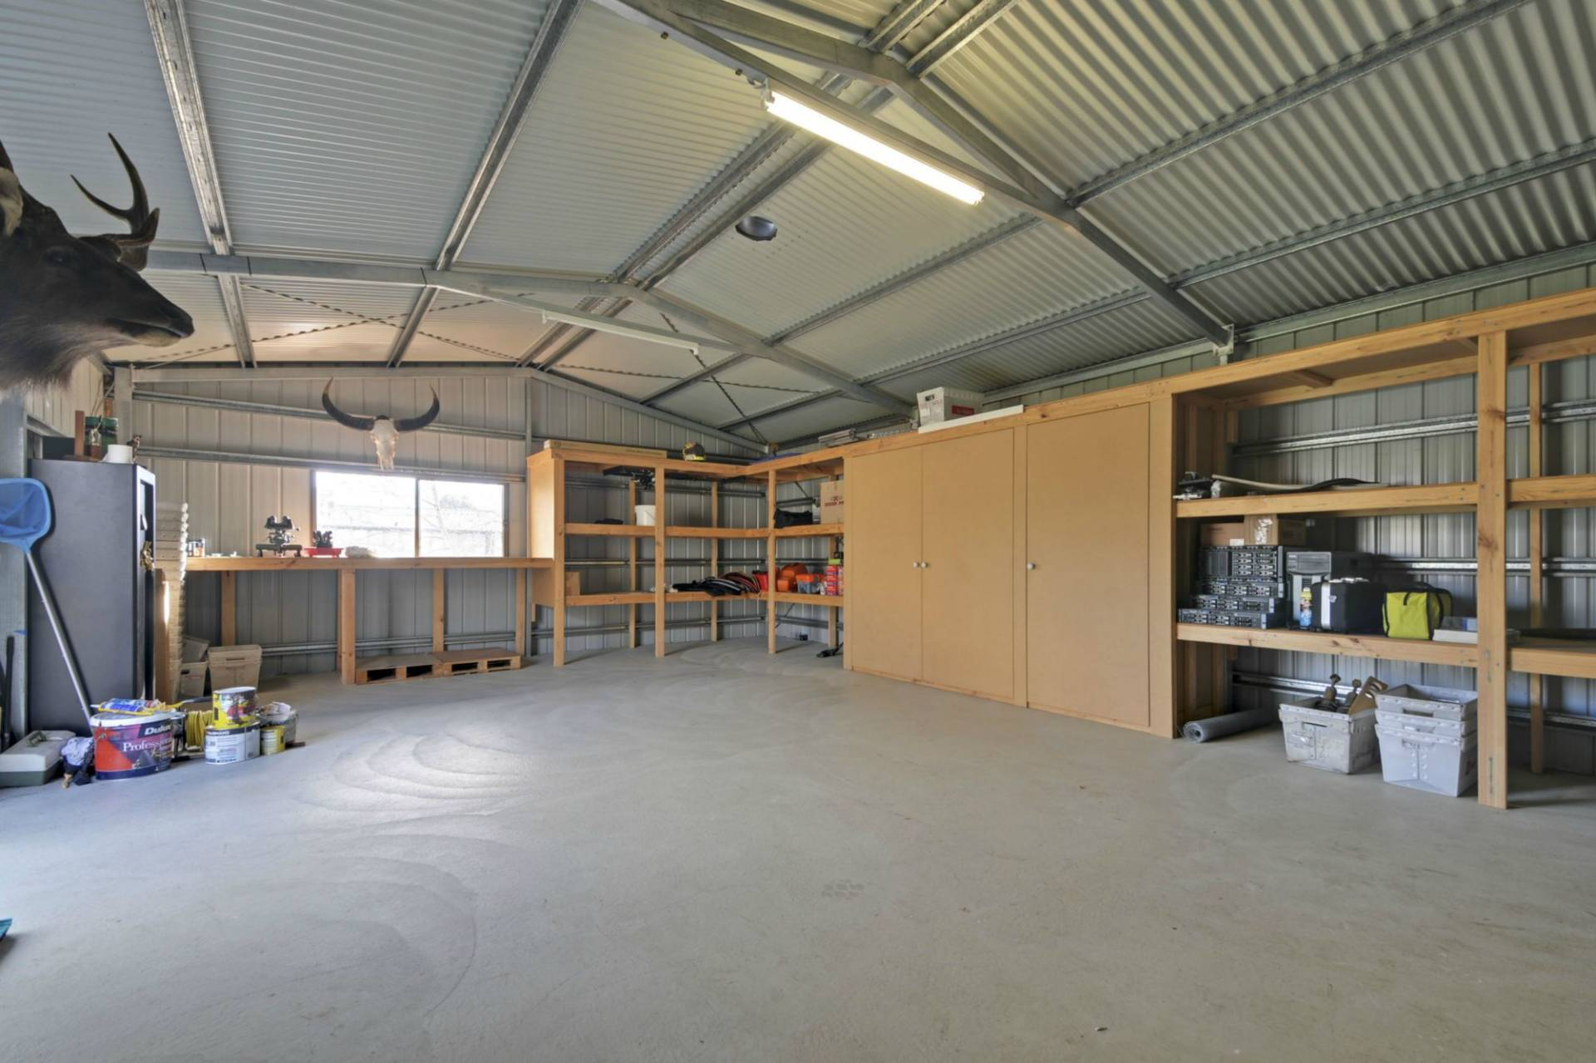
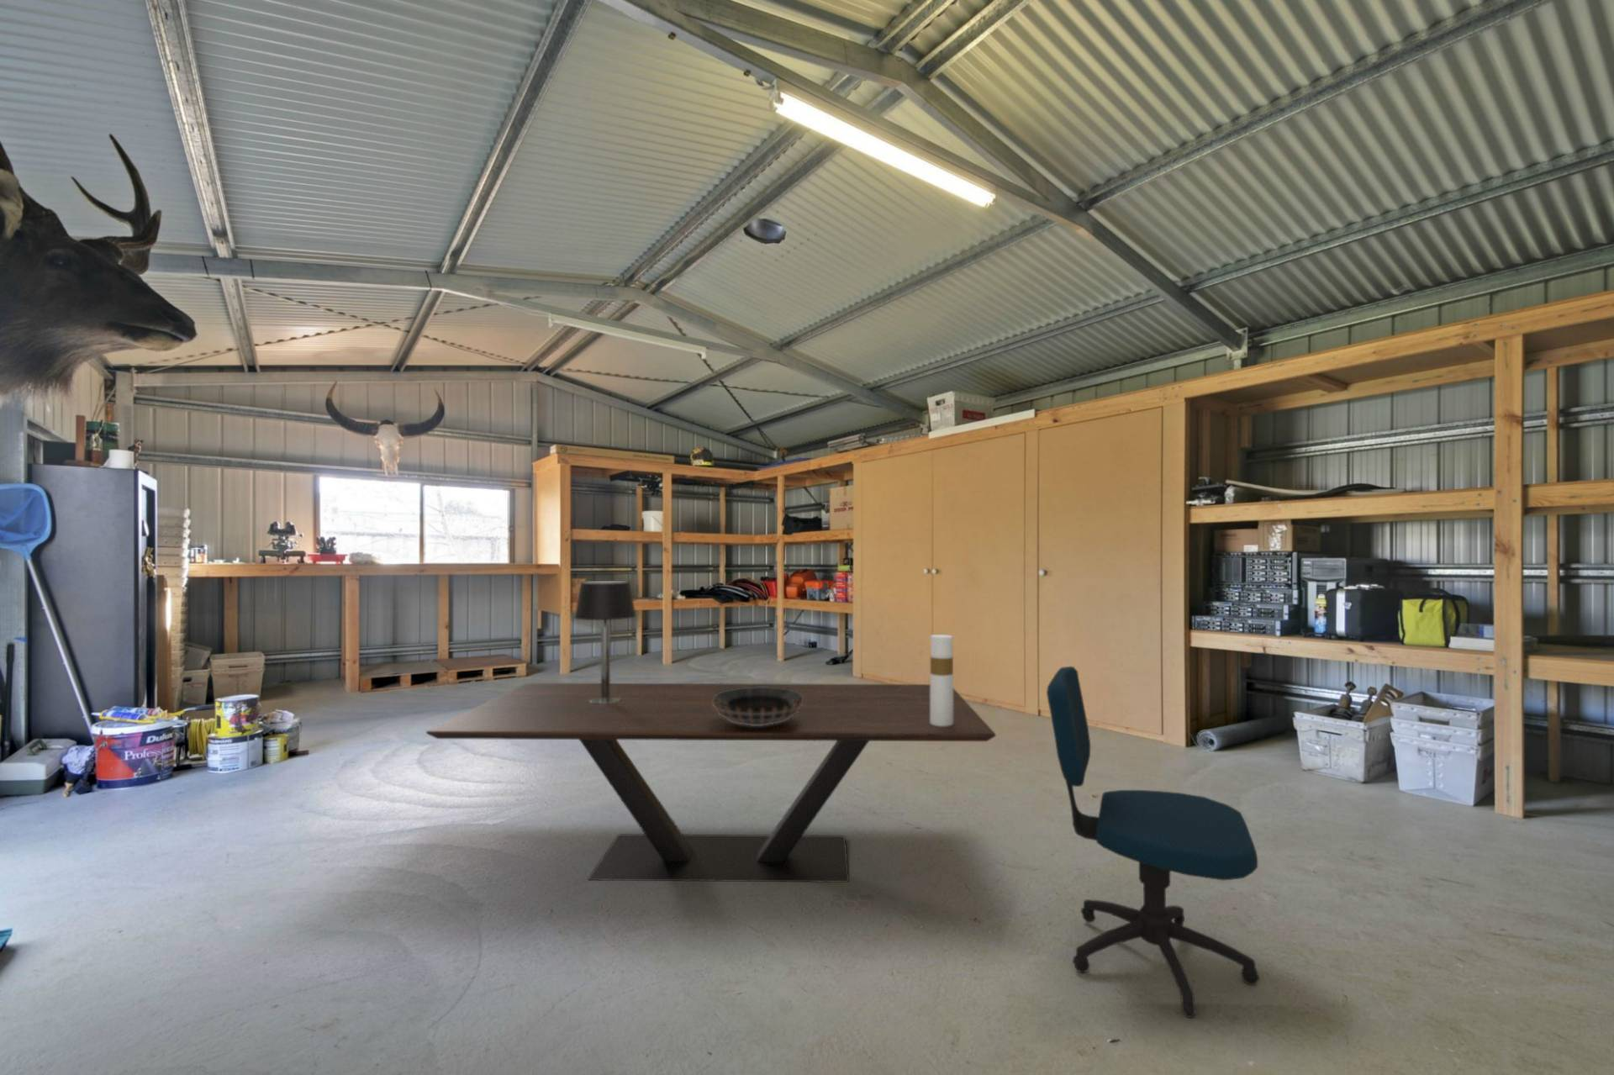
+ decorative bowl (758, 708)
+ office chair (1150, 819)
+ pump dispenser (942, 678)
+ dining table (725, 739)
+ table lamp (605, 641)
